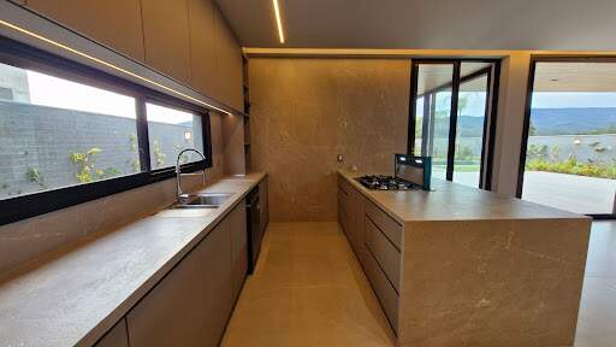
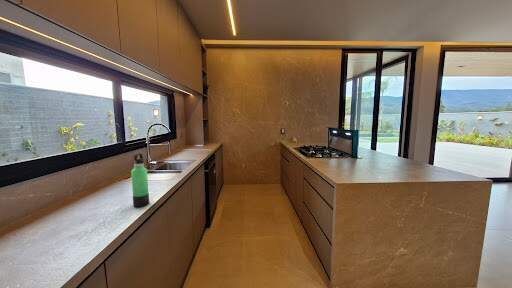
+ thermos bottle (139, 179)
